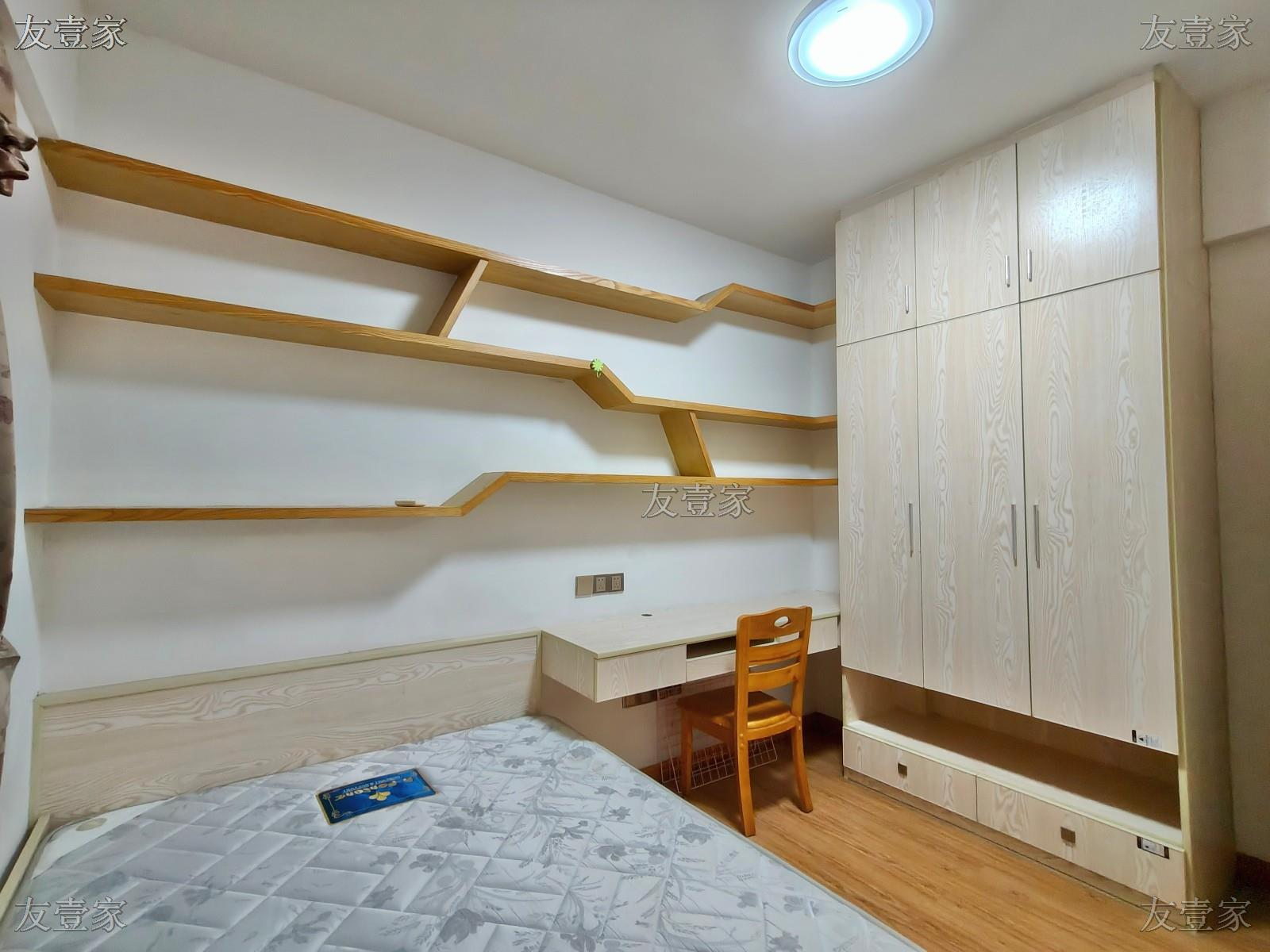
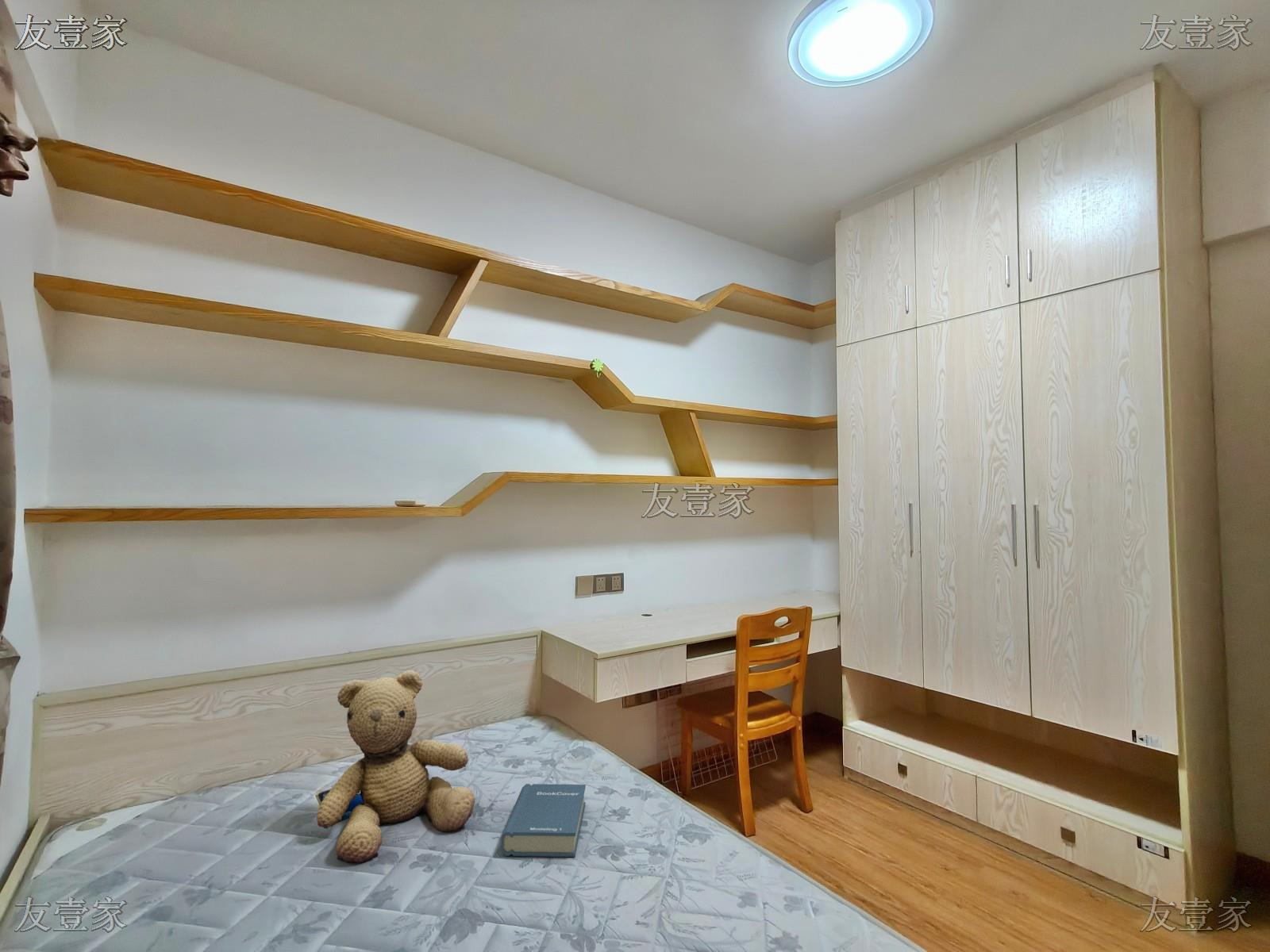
+ hardback book (546, 817)
+ teddy bear (398, 750)
